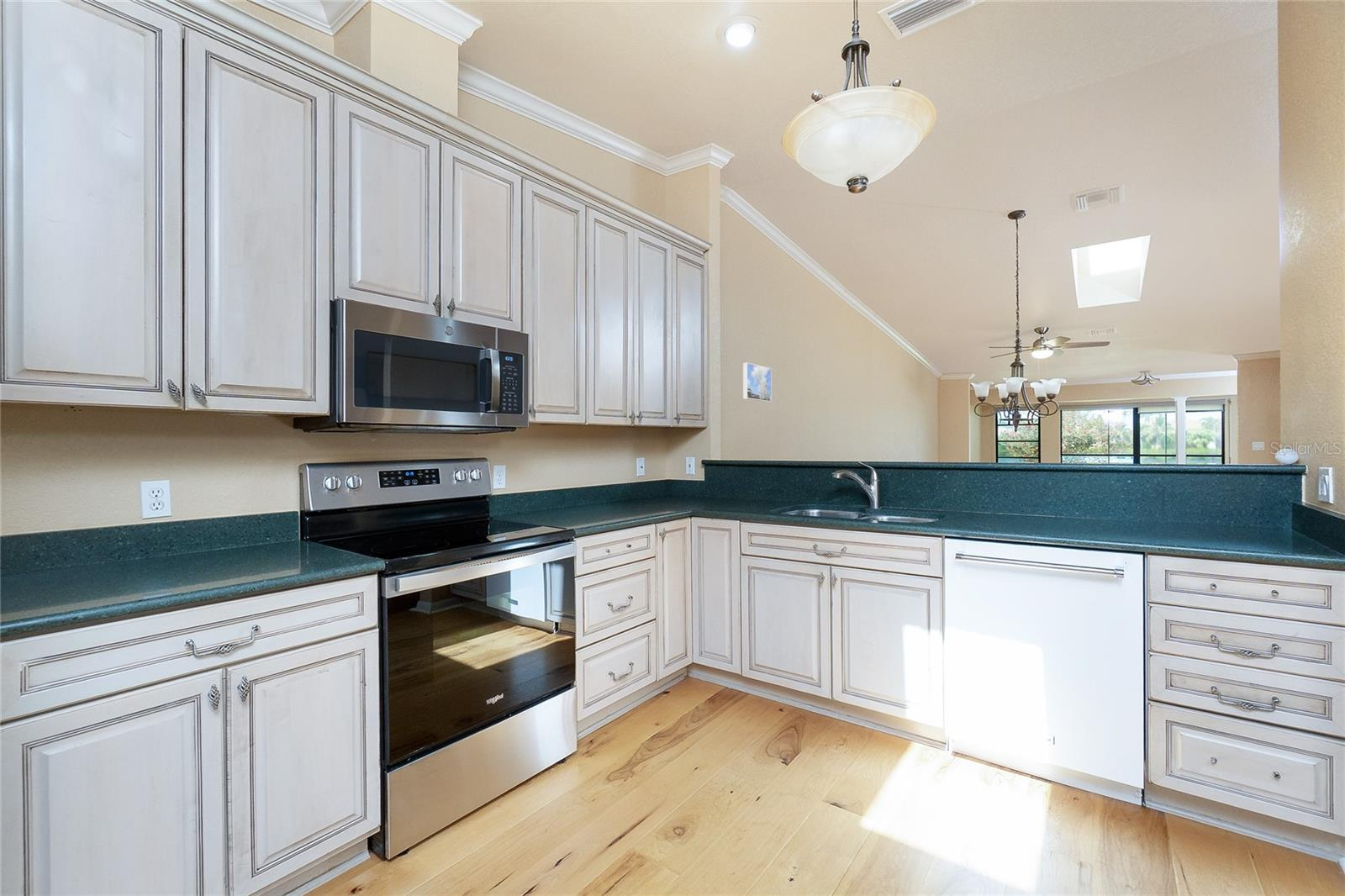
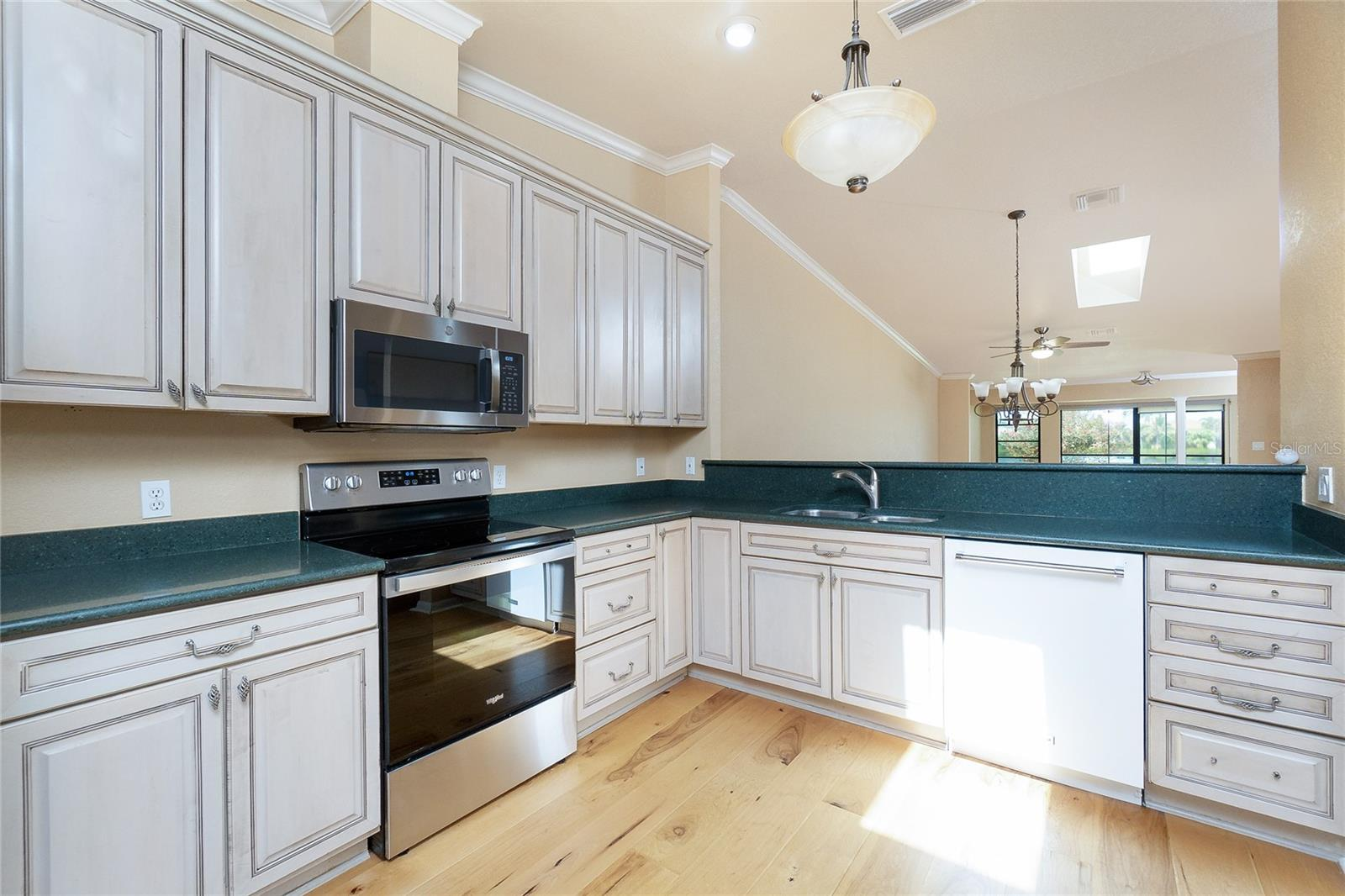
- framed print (757, 382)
